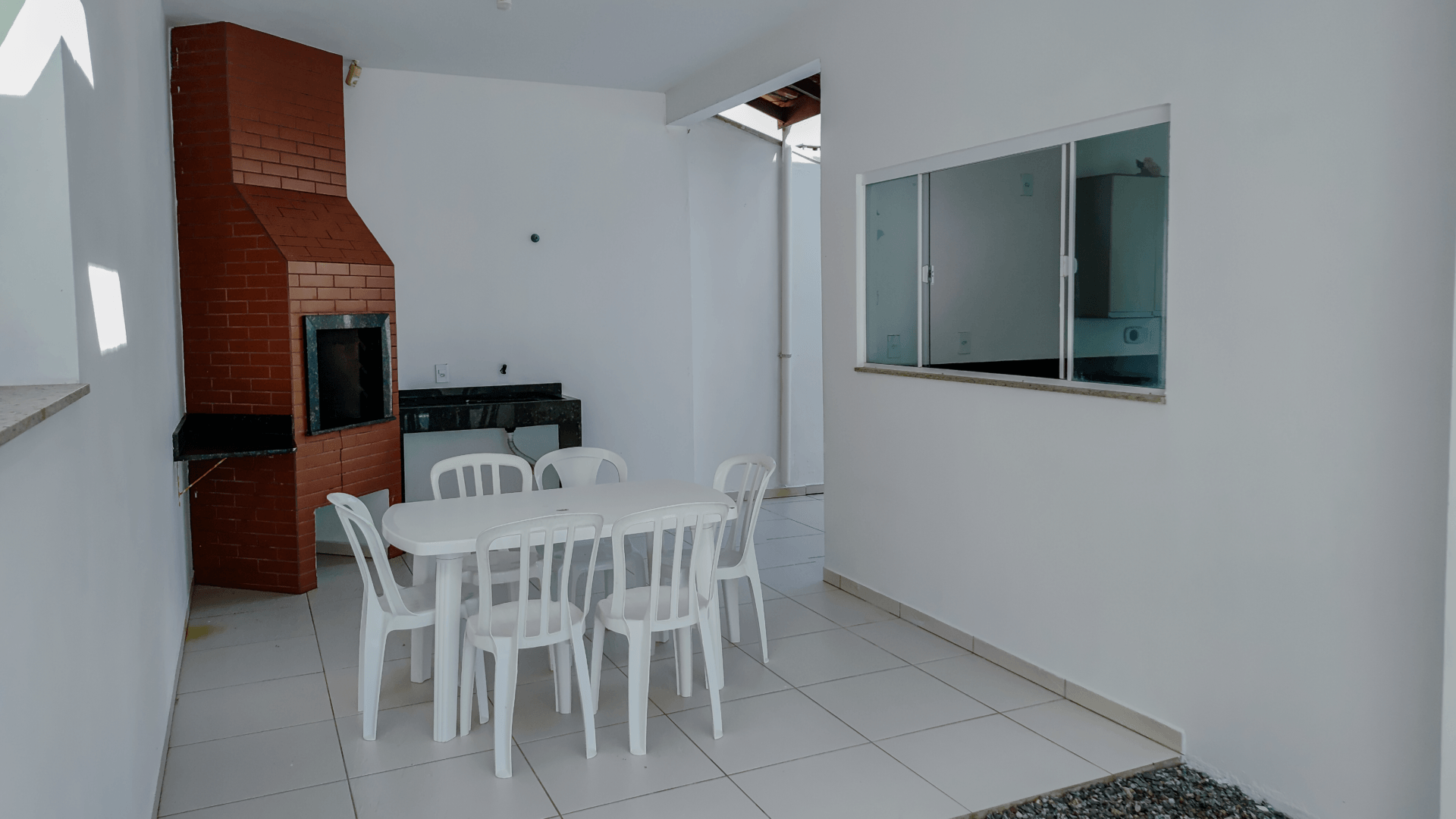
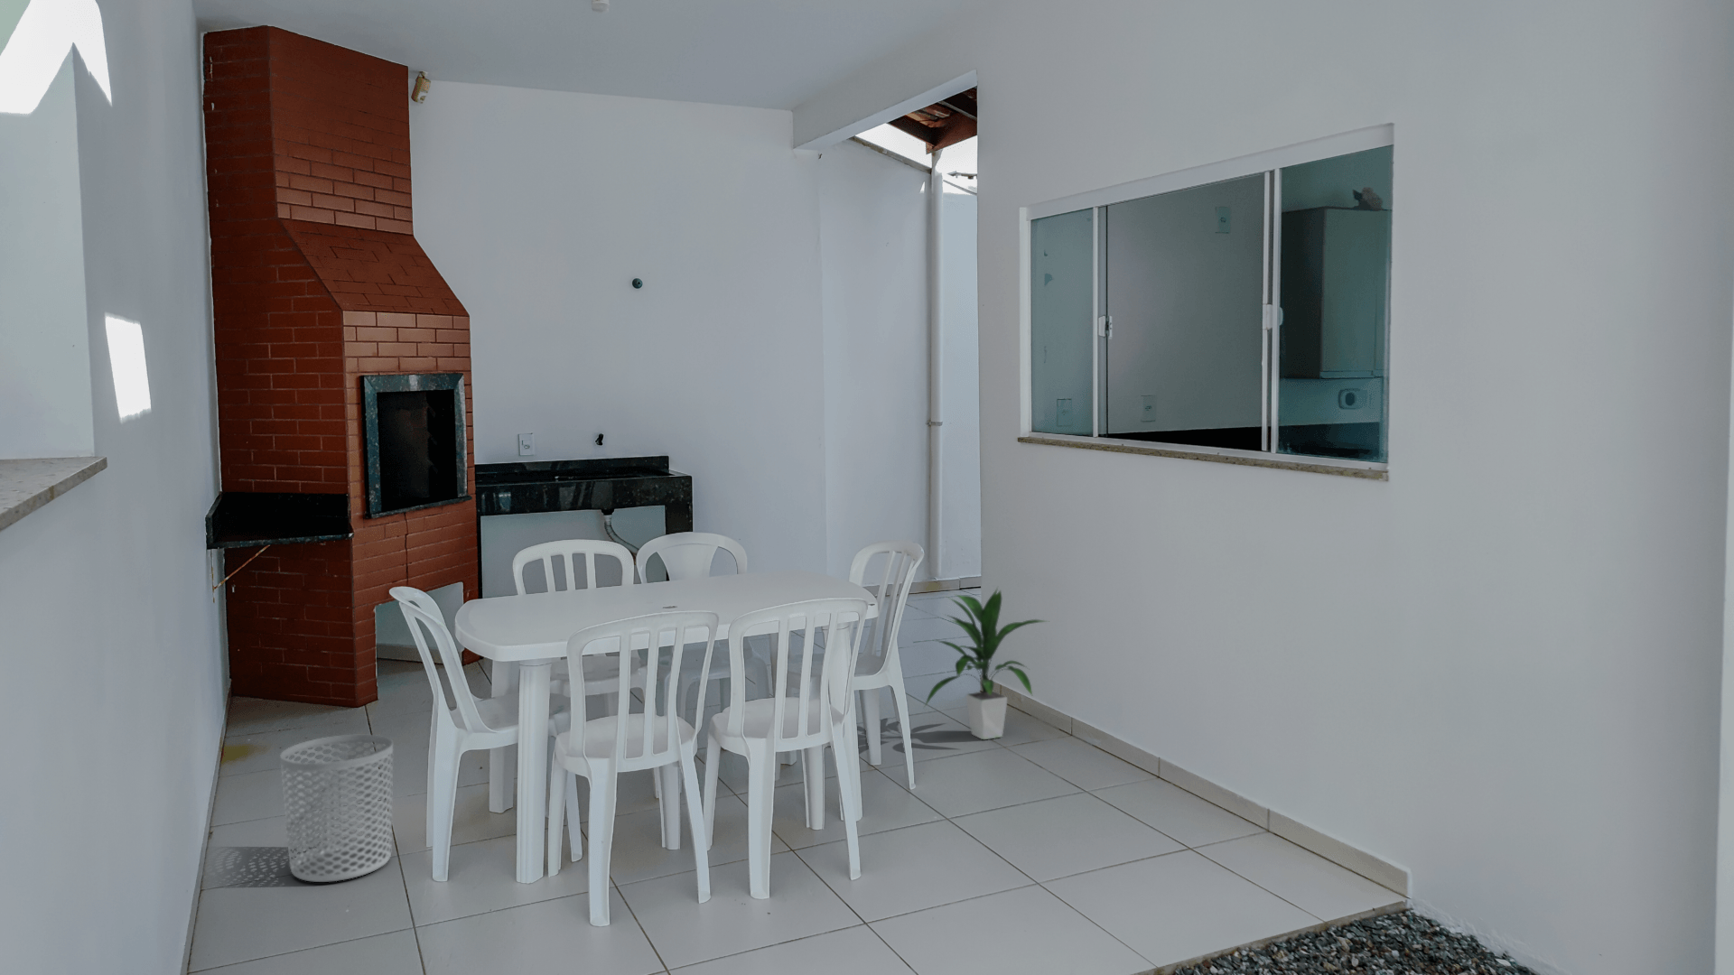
+ waste bin (339, 806)
+ indoor plant (980, 660)
